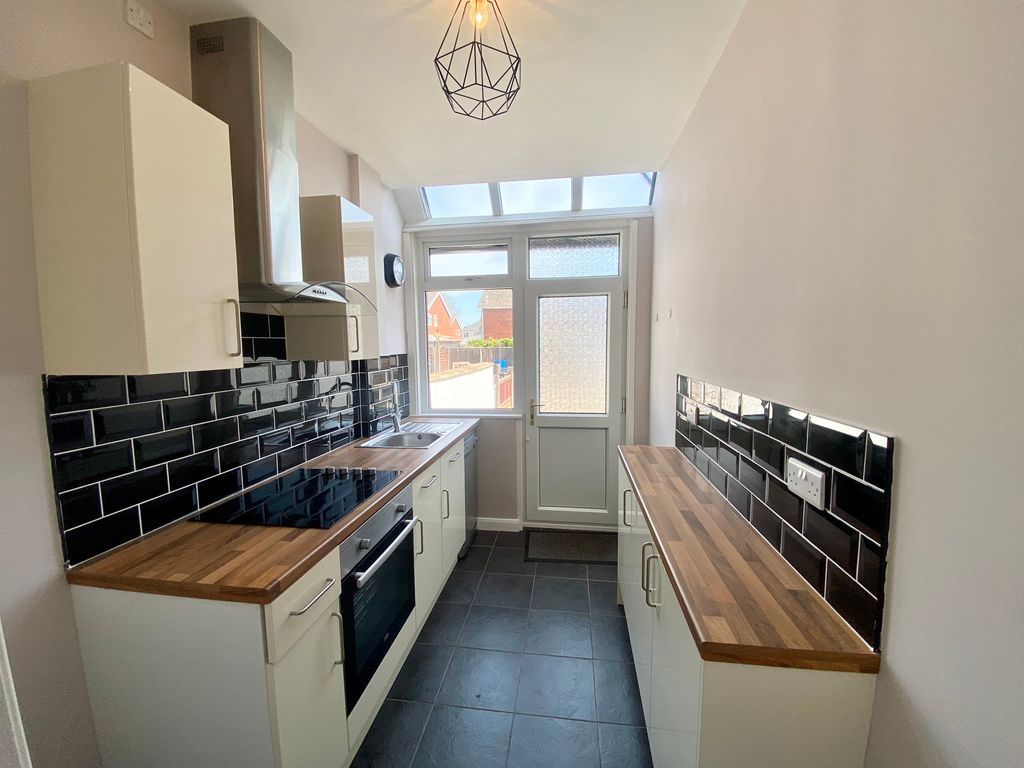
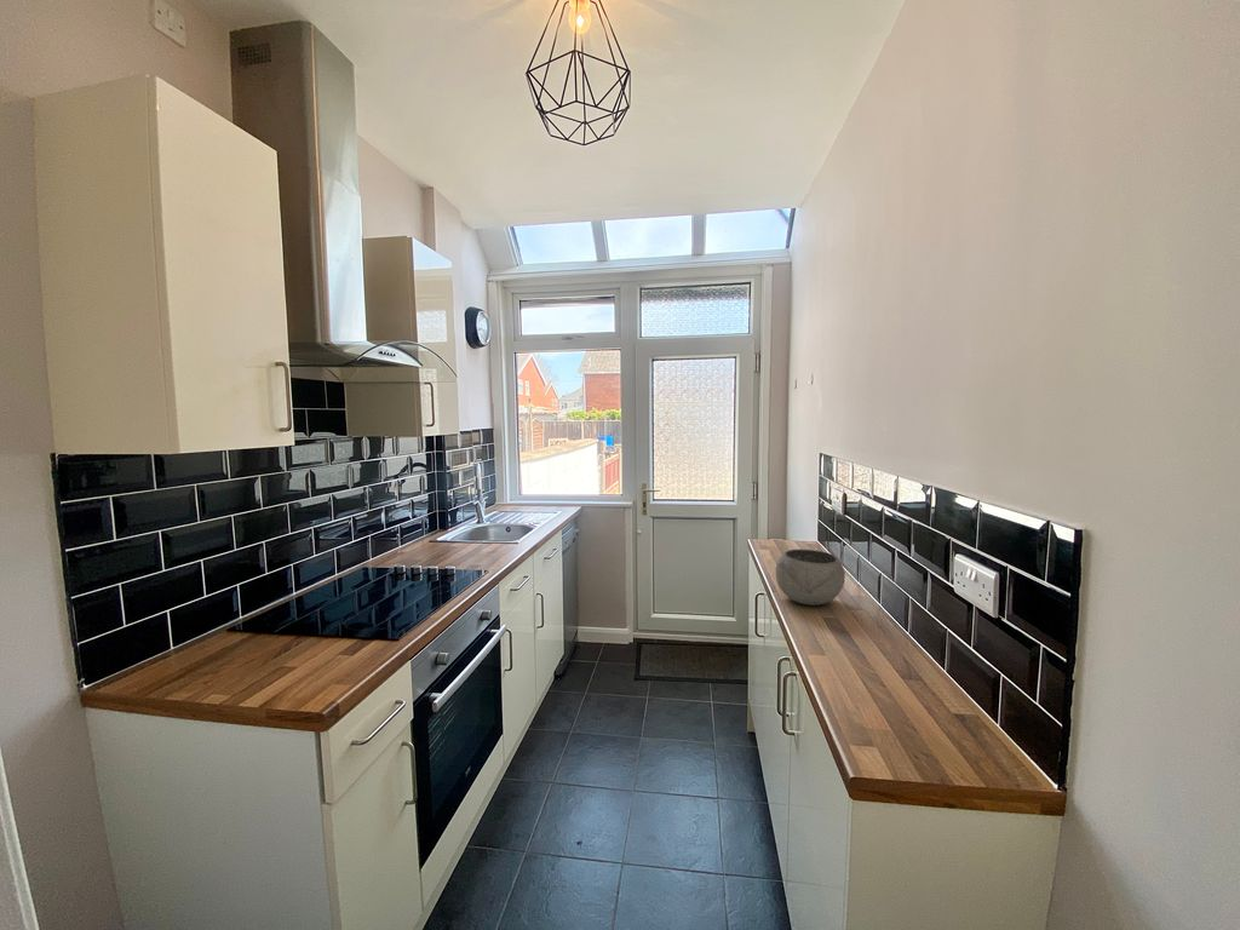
+ bowl (809, 578)
